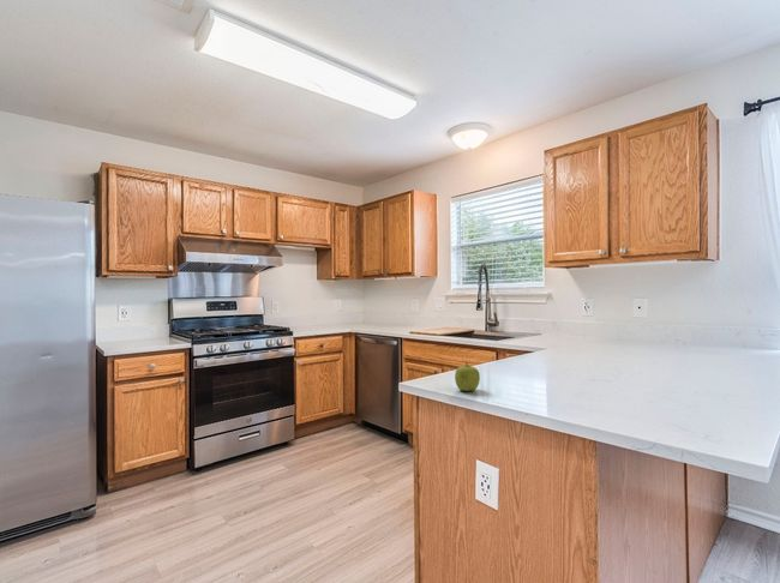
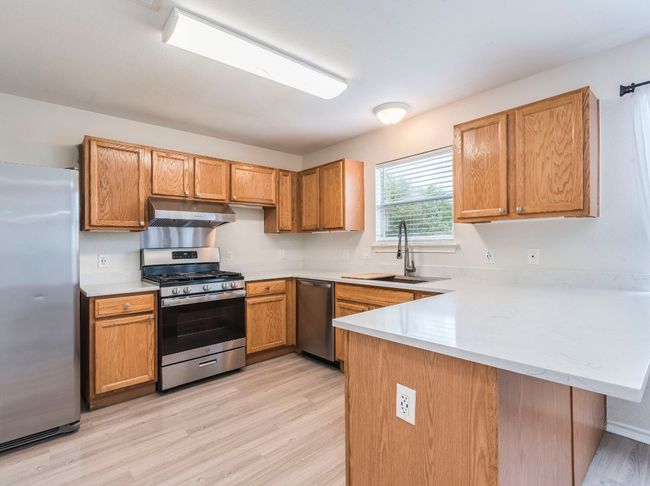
- fruit (467, 377)
